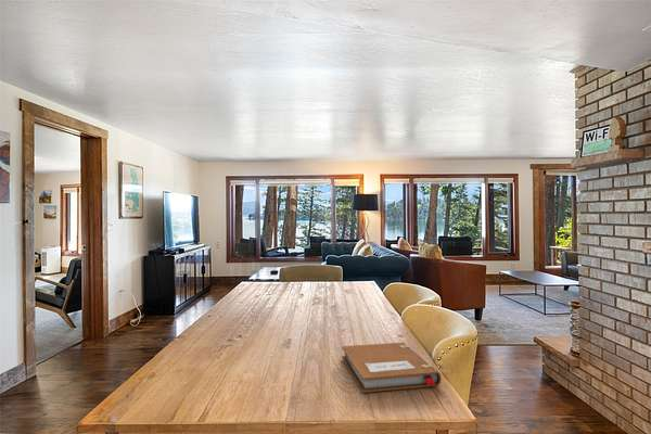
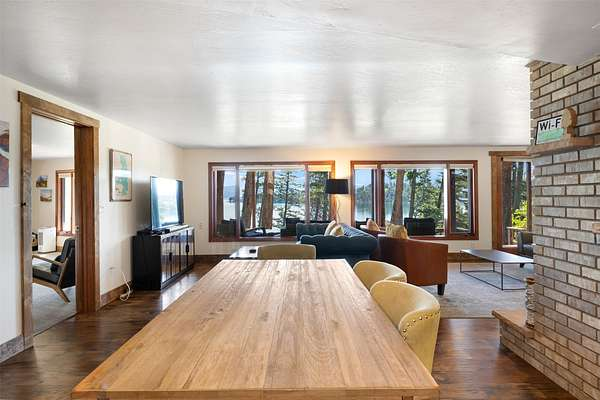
- notebook (387, 365)
